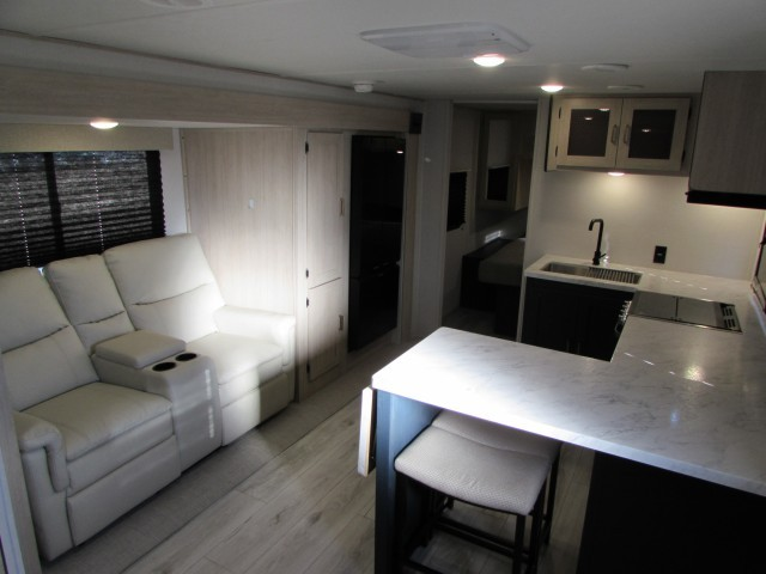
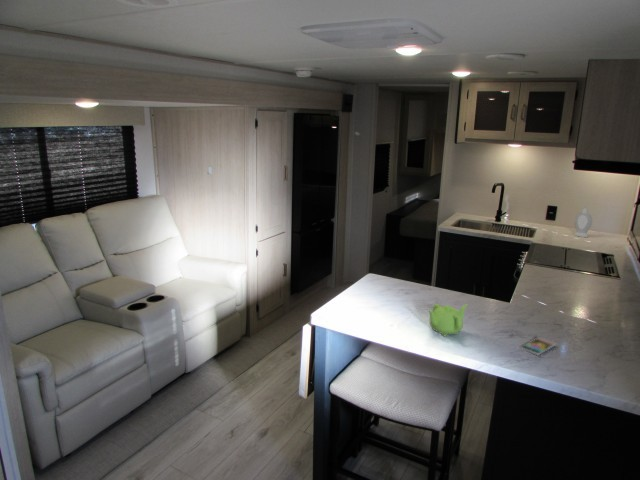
+ smartphone (538, 345)
+ teapot (446, 318)
+ soap bottle (582, 221)
